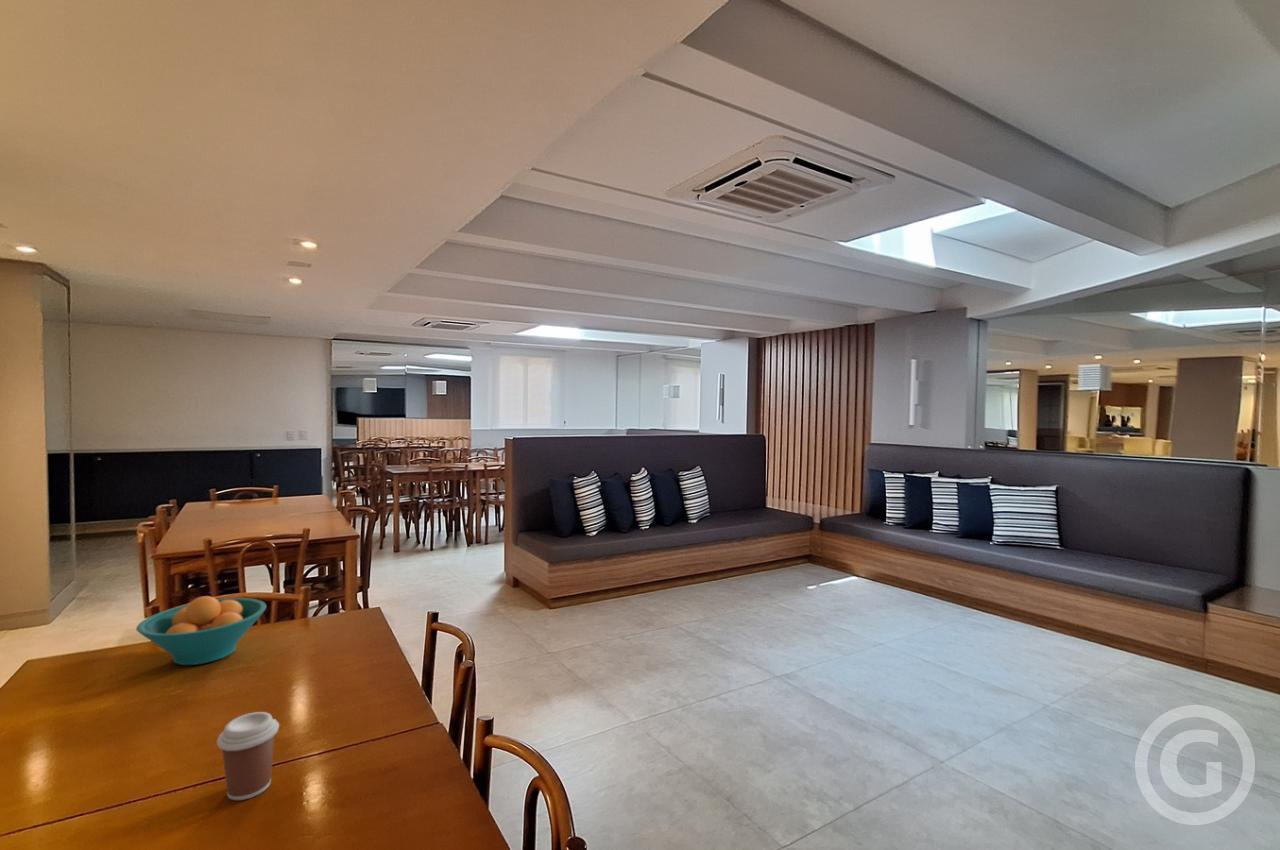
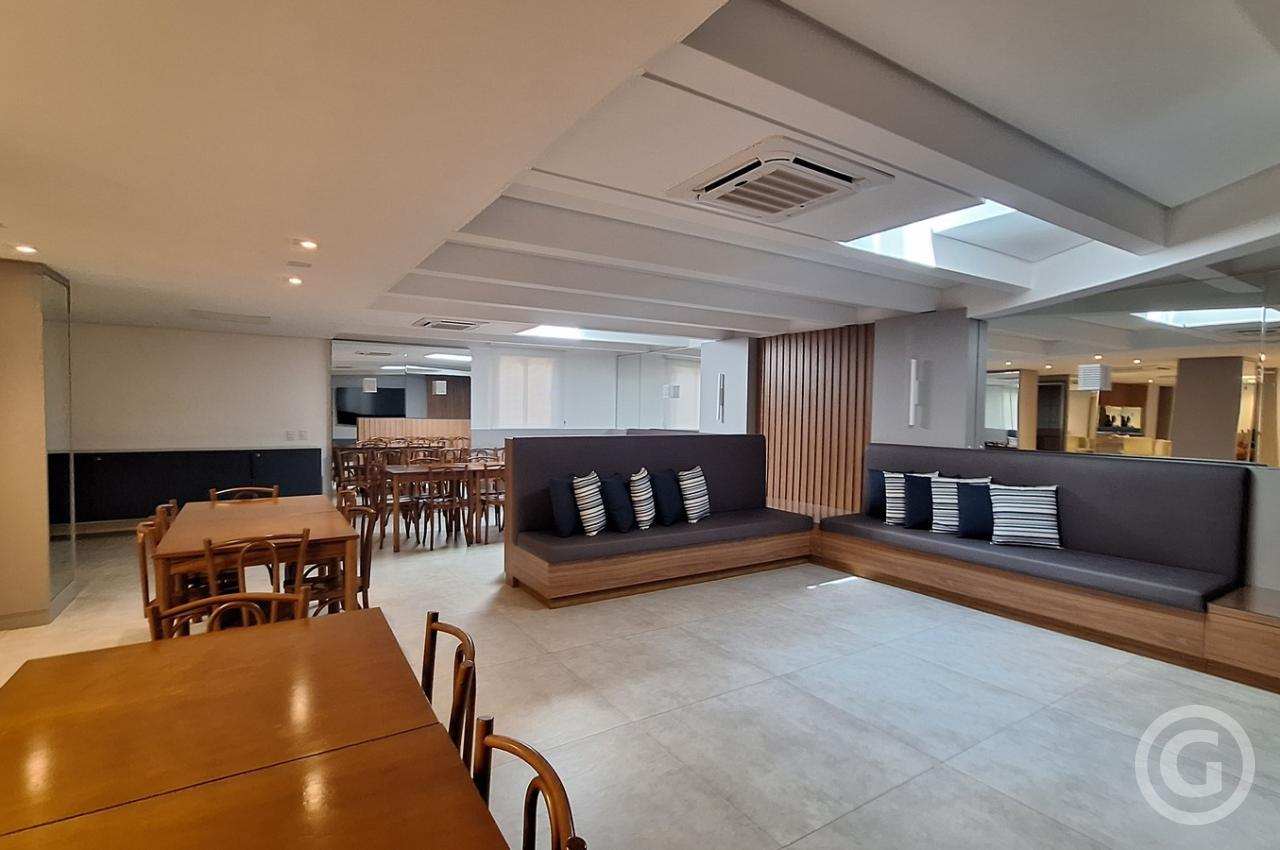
- fruit bowl (205, 626)
- coffee cup (249, 755)
